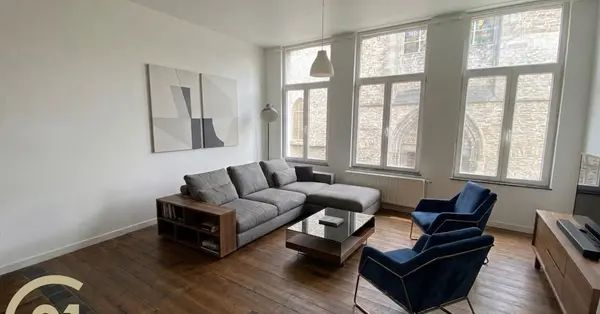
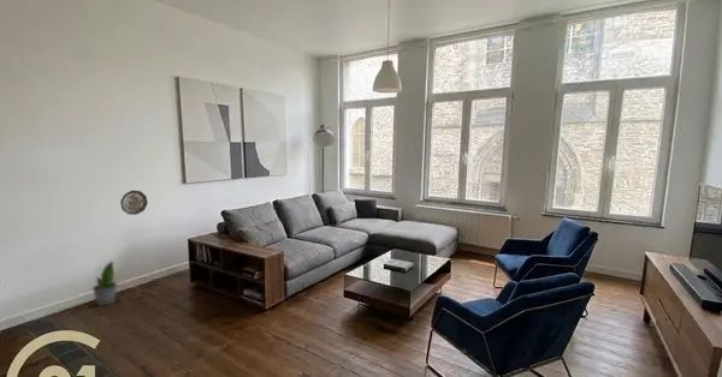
+ decorative plate (134, 202)
+ potted plant (103, 282)
